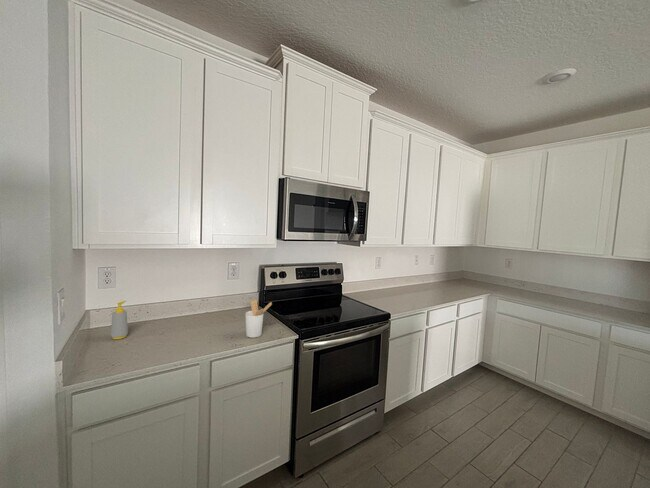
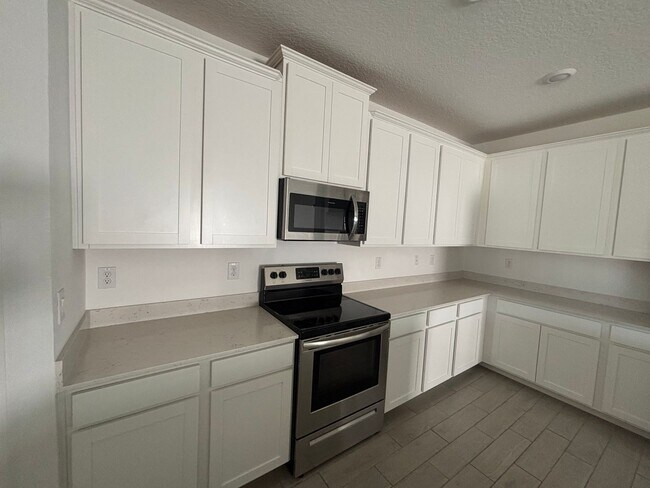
- soap bottle (119, 319)
- utensil holder (259, 318)
